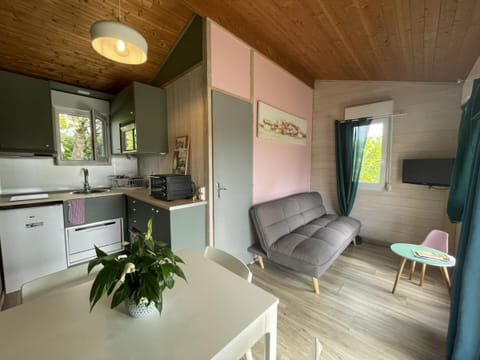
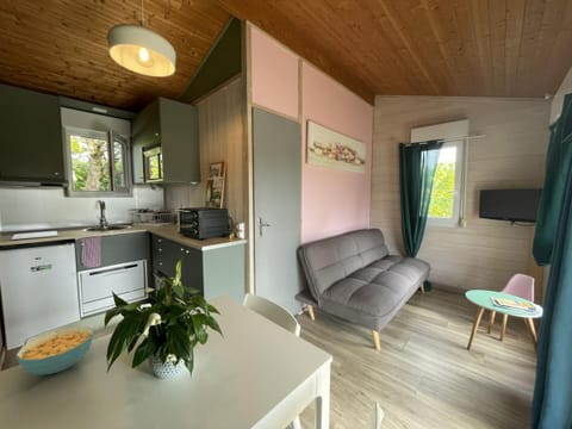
+ cereal bowl (58, 354)
